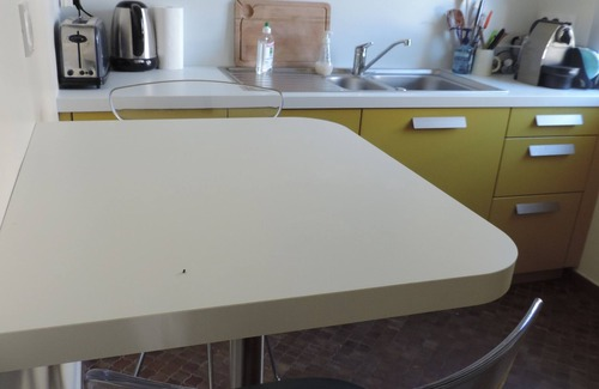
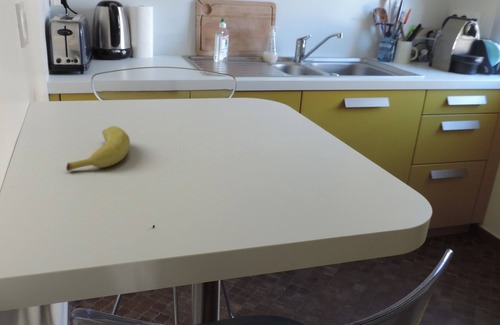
+ banana (103, 145)
